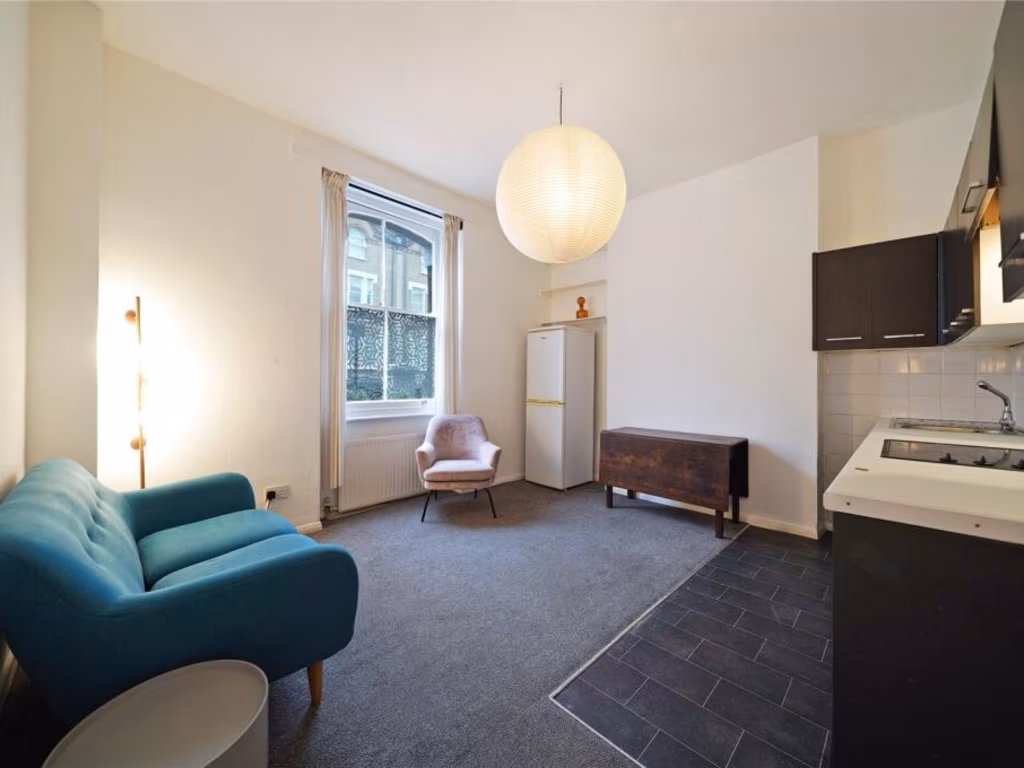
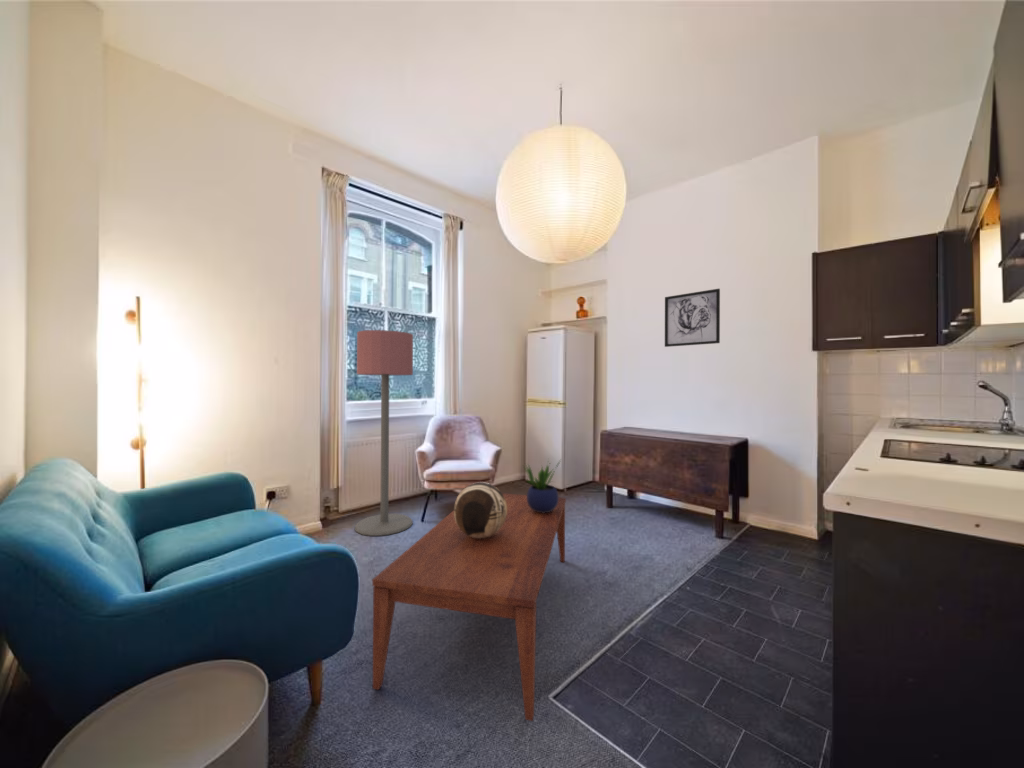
+ decorative bowl (480, 509)
+ wall art (691, 319)
+ potted plant (539, 484)
+ coffee table (494, 567)
+ floor lamp (385, 429)
